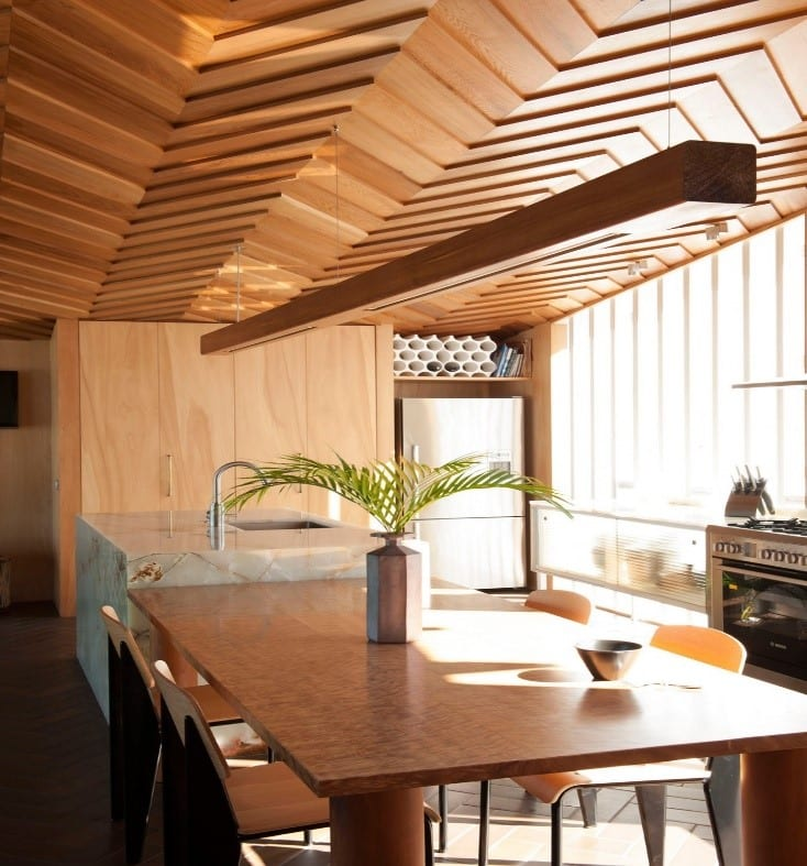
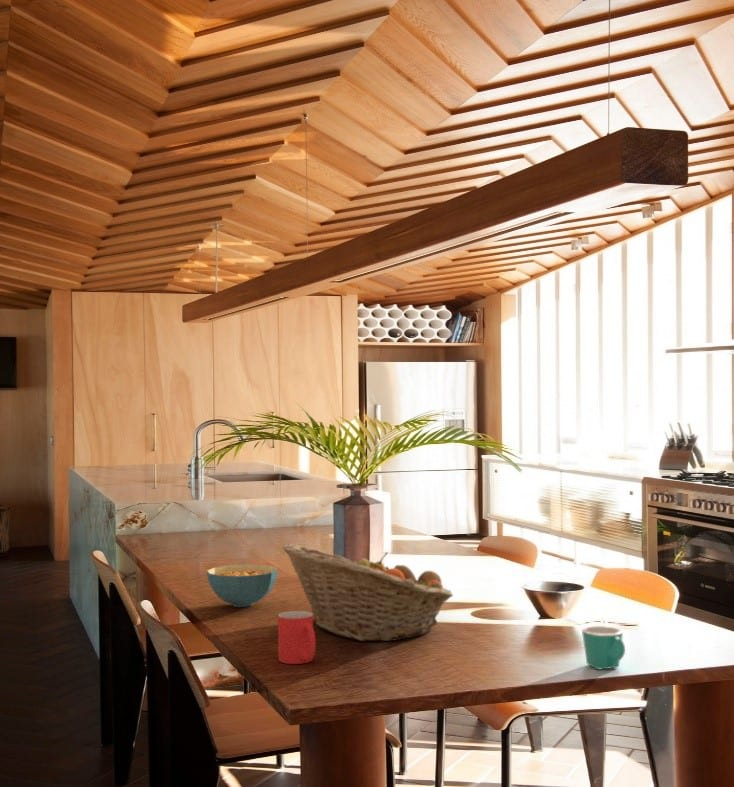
+ cereal bowl (242, 587)
+ mug (607, 650)
+ fruit basket (365, 585)
+ mug (300, 638)
